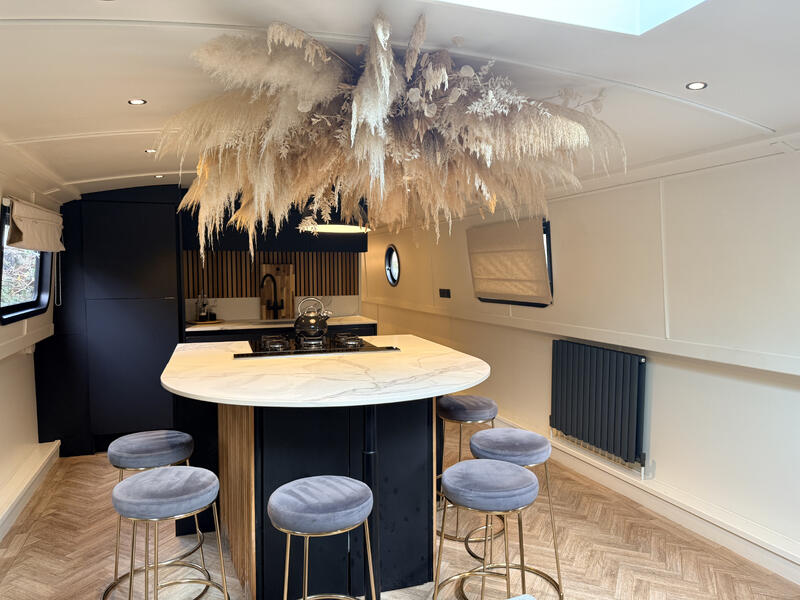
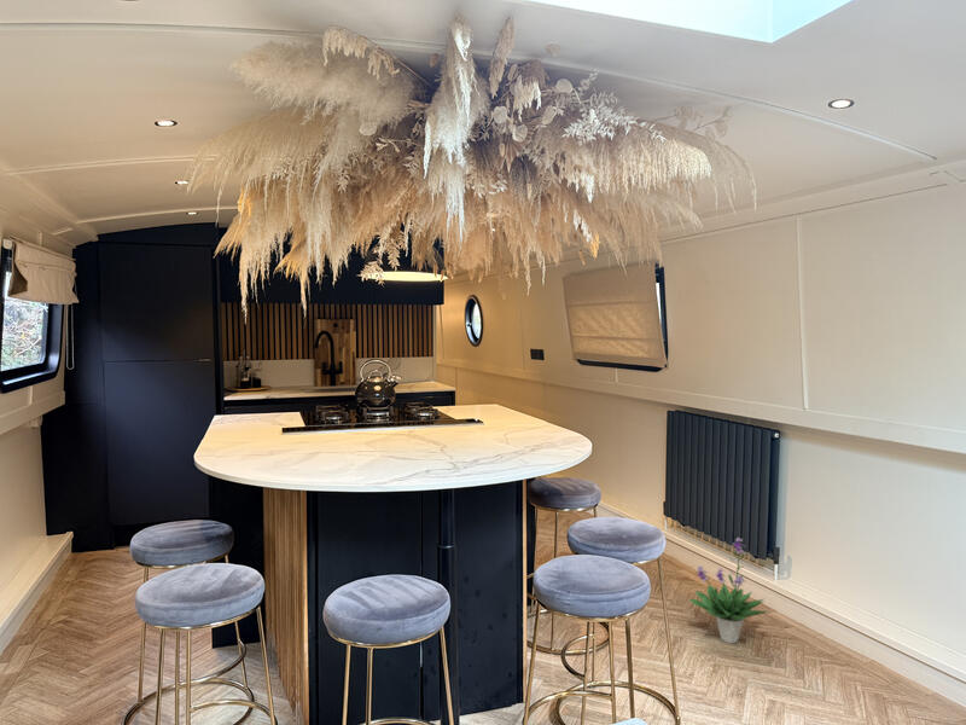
+ potted plant (727, 588)
